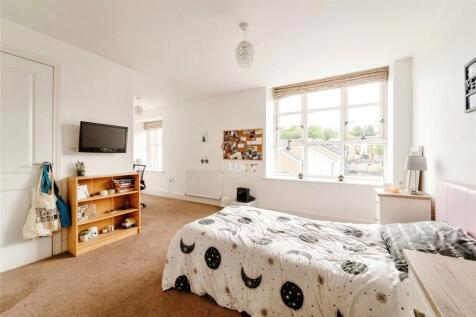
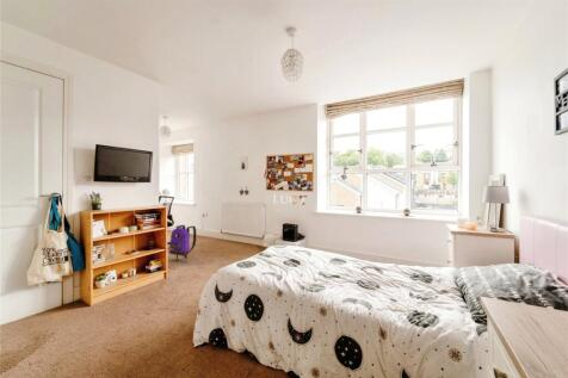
+ backpack (183, 242)
